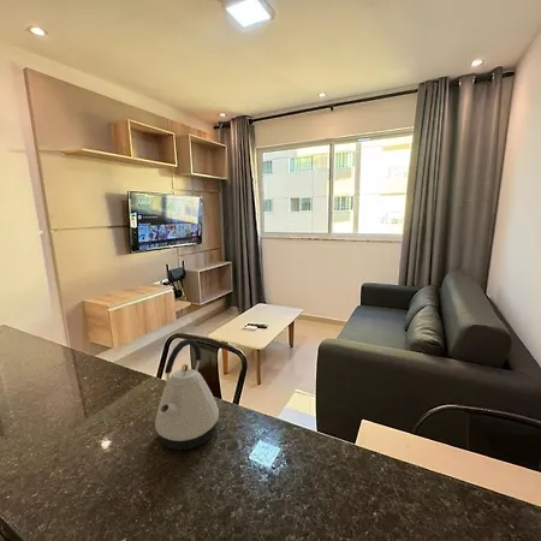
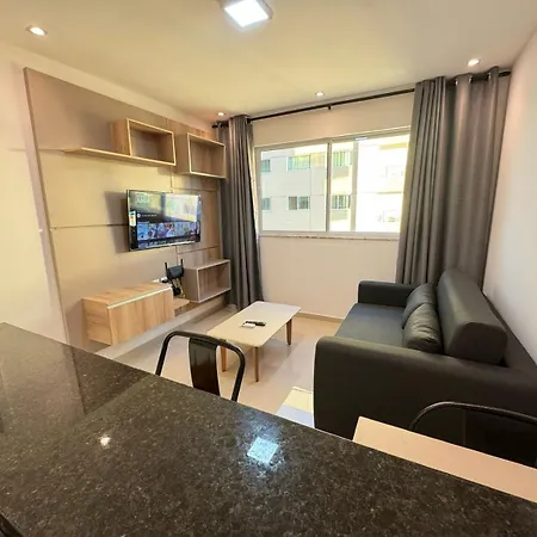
- kettle (184, 388)
